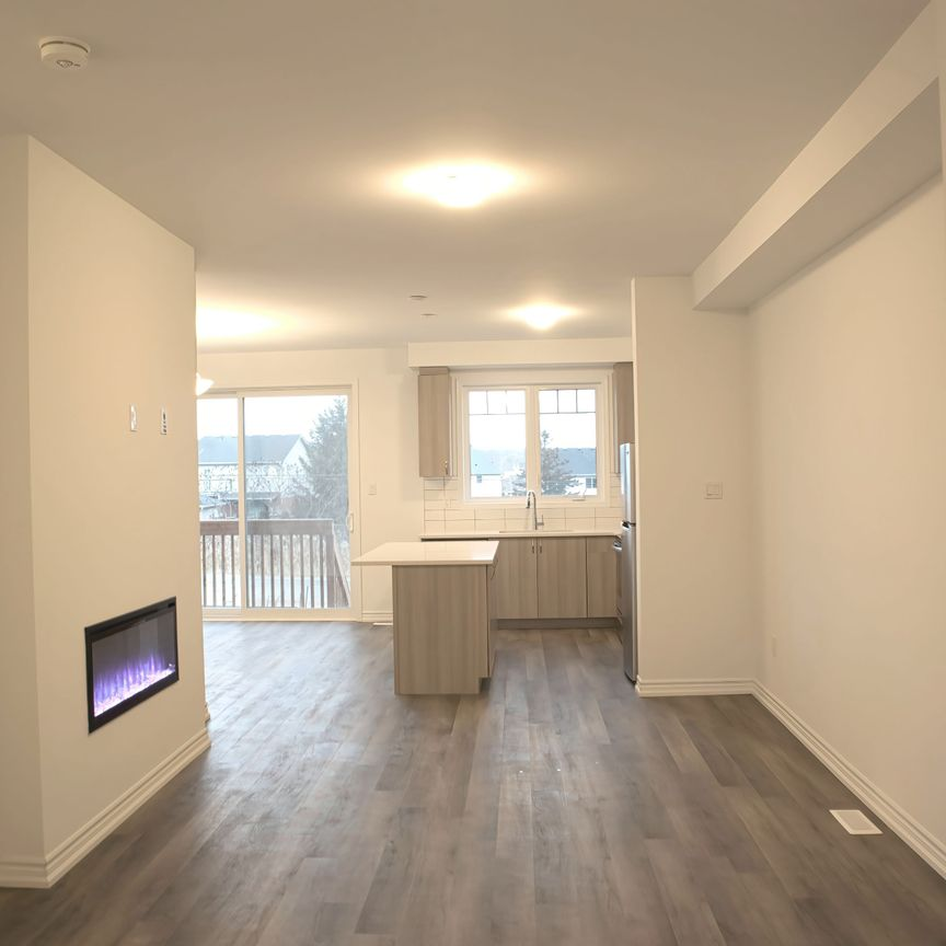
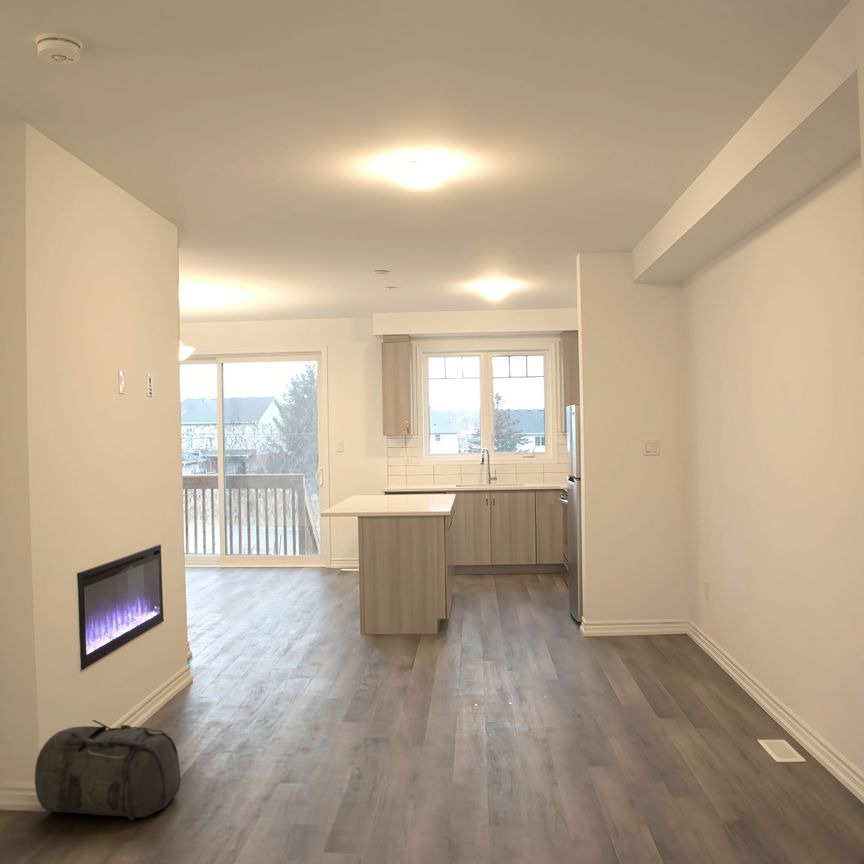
+ backpack (111, 763)
